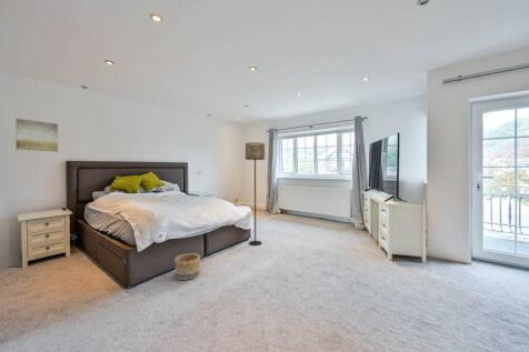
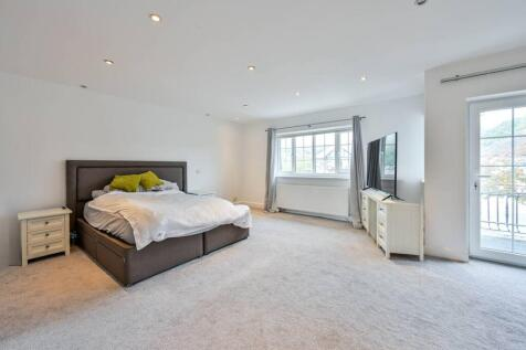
- basket (188, 265)
- floor lamp (254, 193)
- wall art (38, 135)
